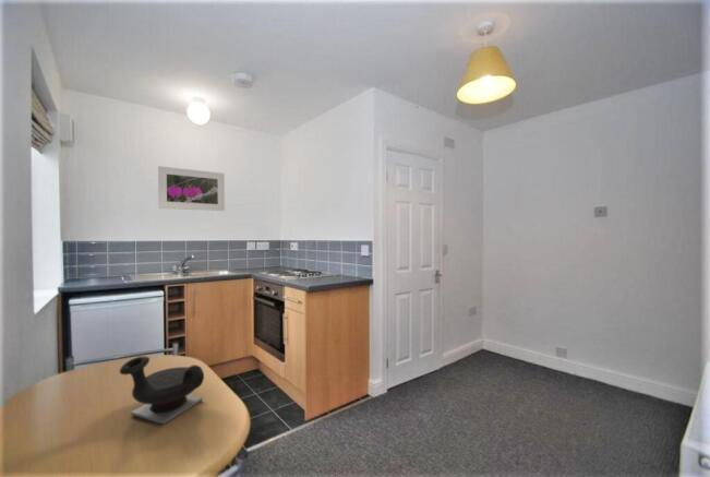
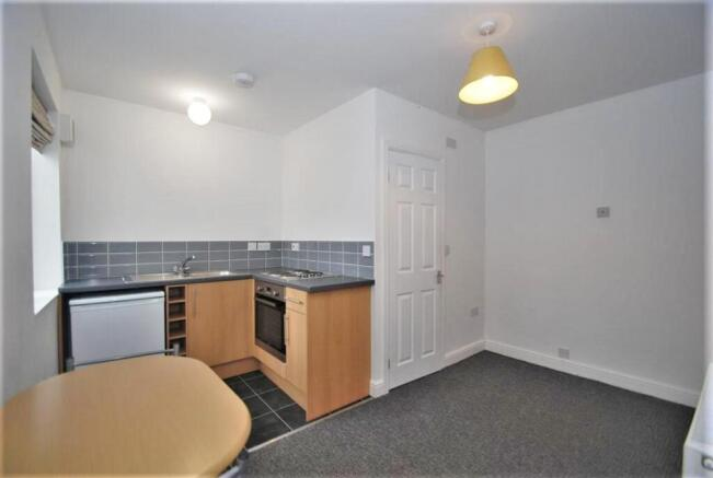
- teapot (168, 381)
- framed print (193, 189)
